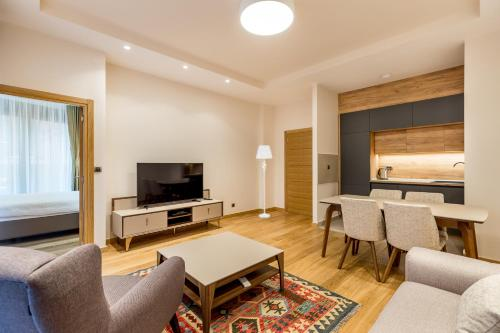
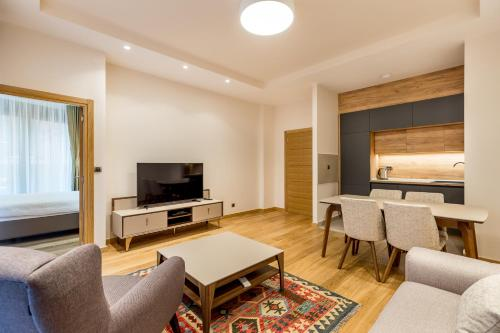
- floor lamp (264, 181)
